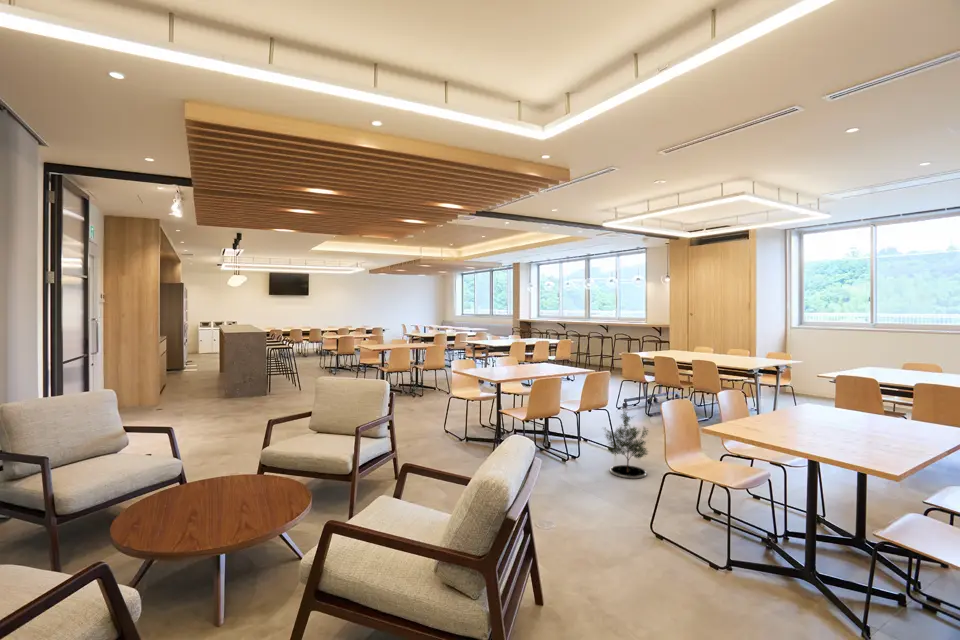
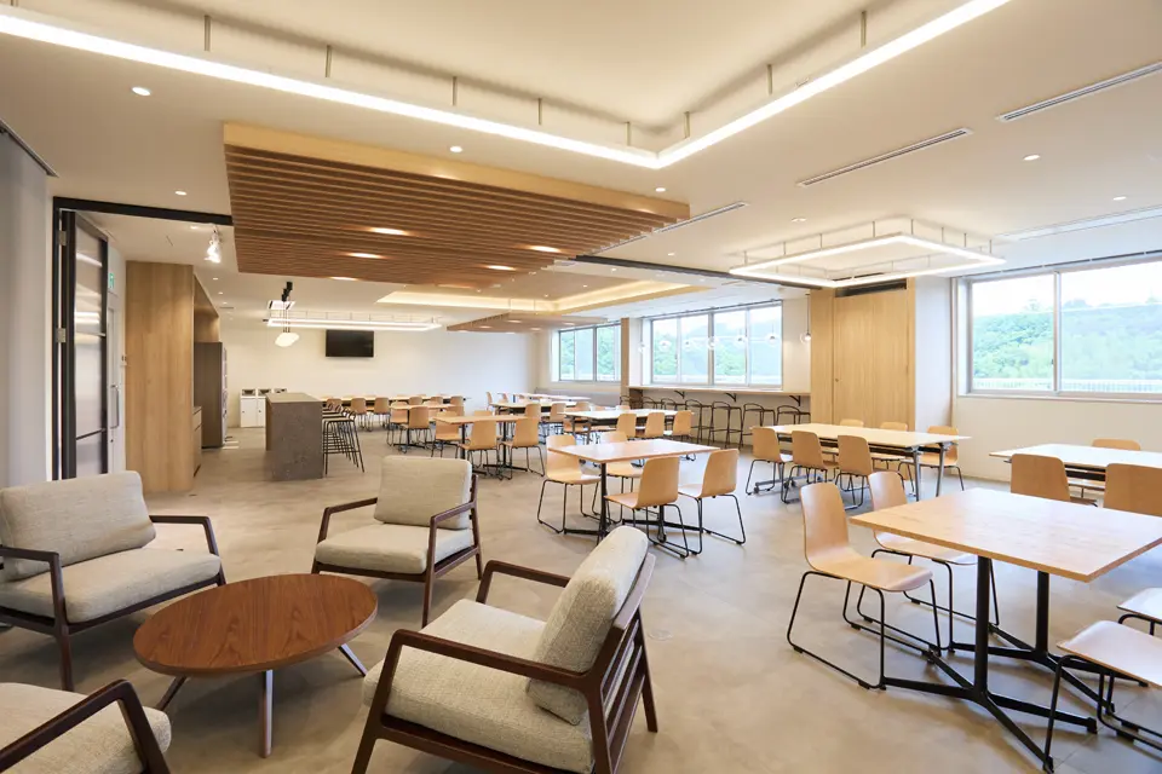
- potted tree (626, 440)
